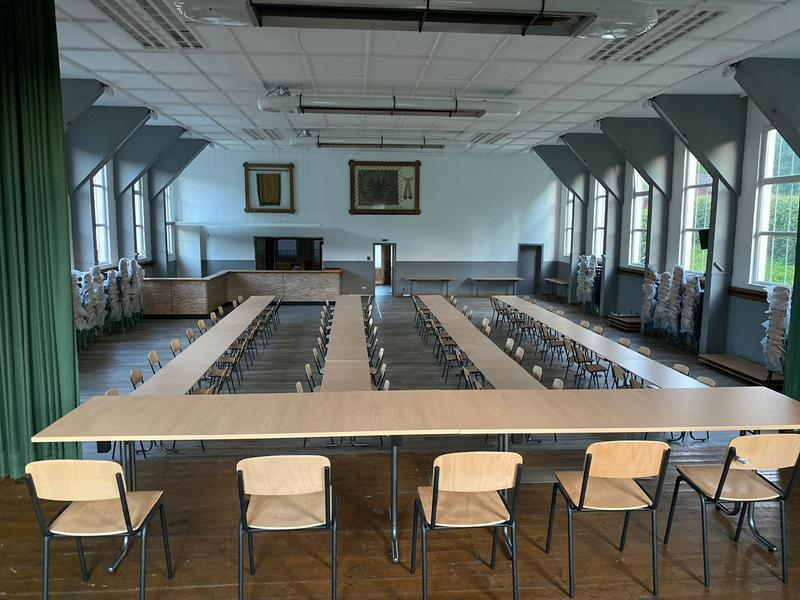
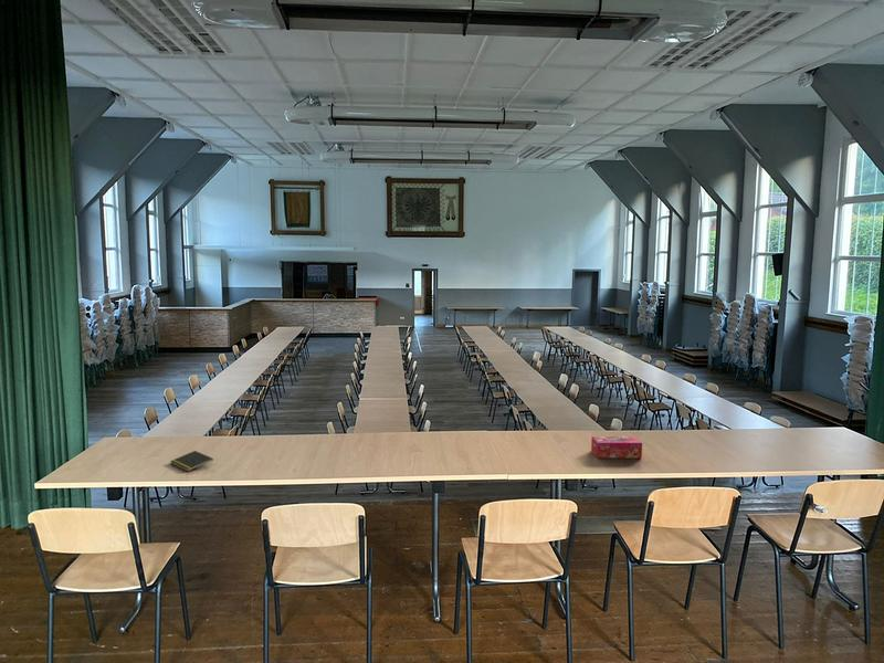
+ tissue box (615, 446)
+ notepad (191, 460)
